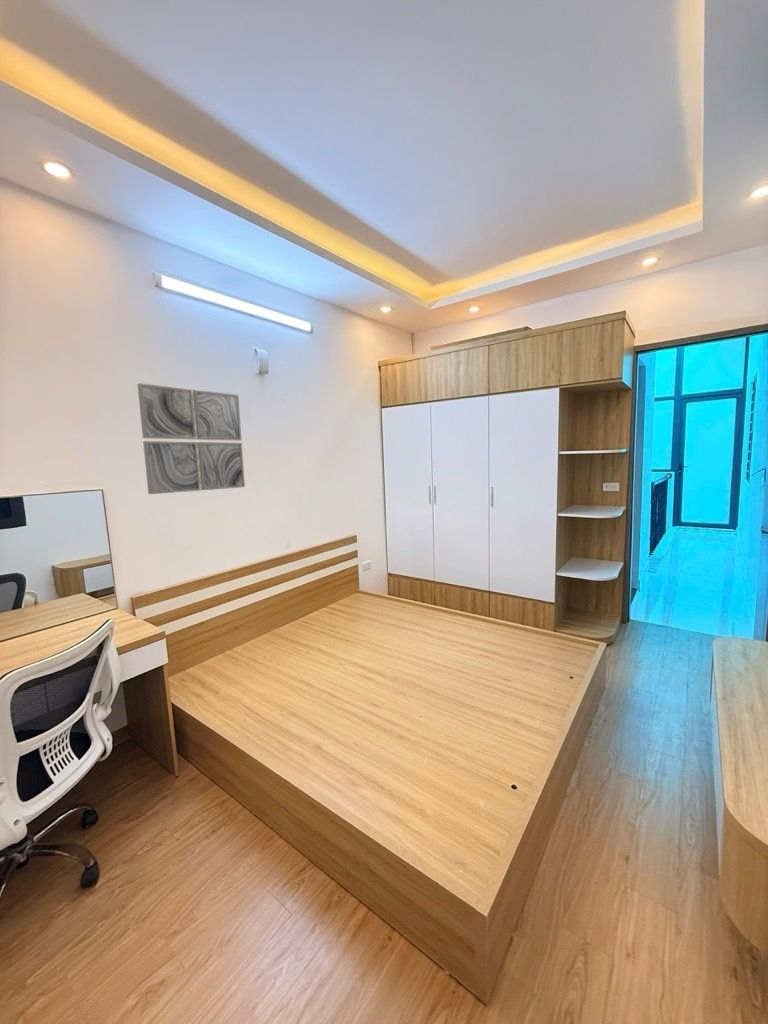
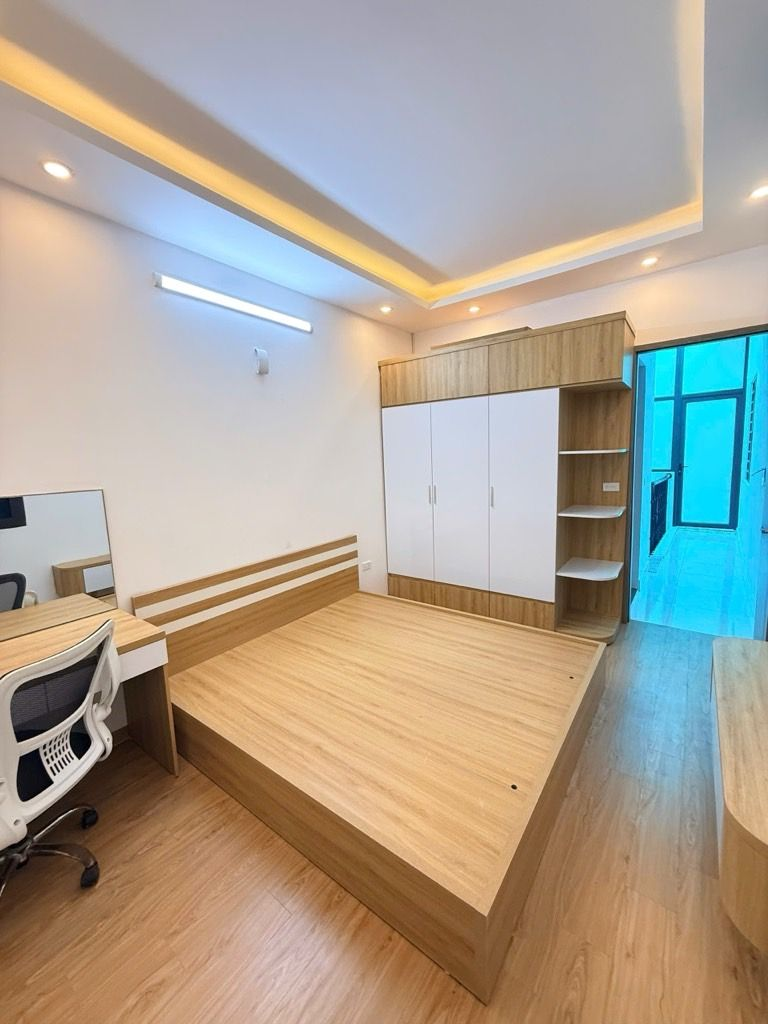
- wall art (197, 439)
